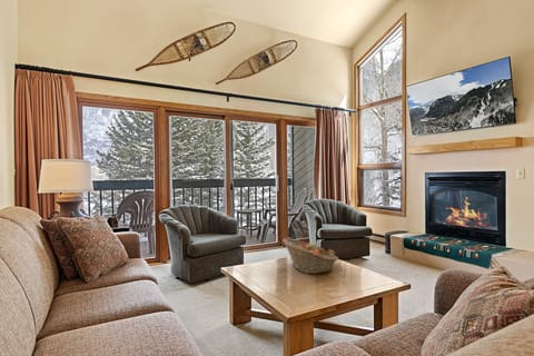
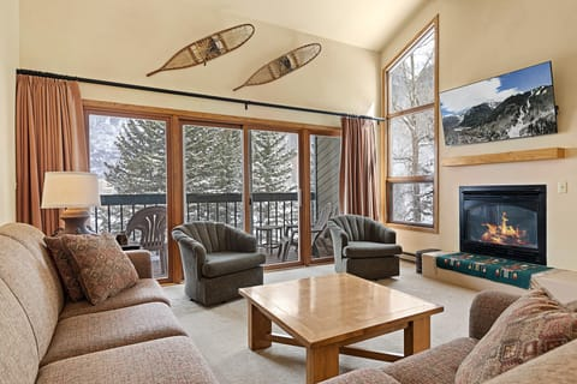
- fruit basket (309, 253)
